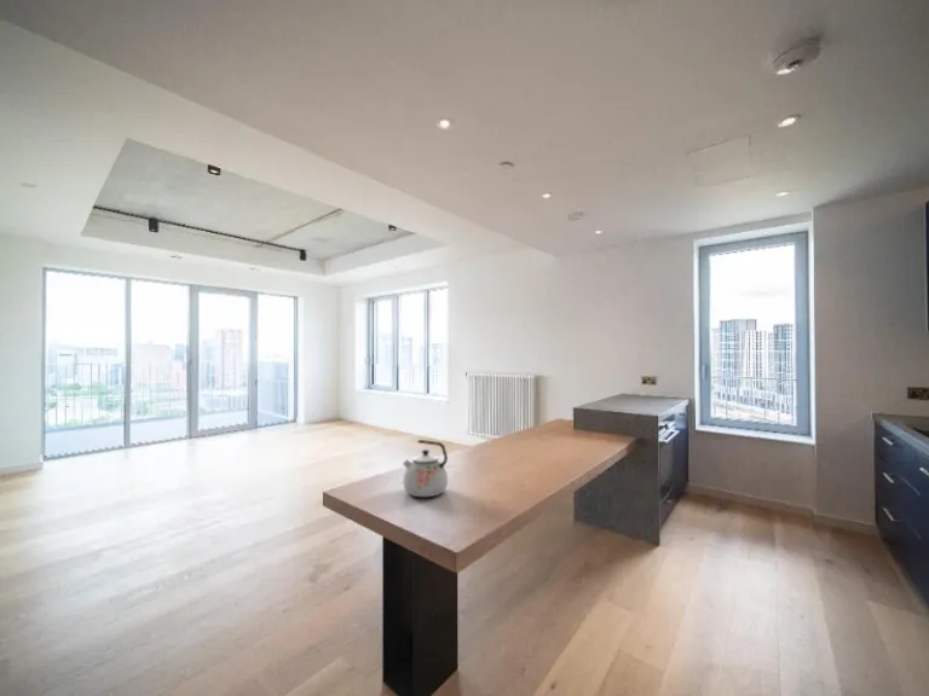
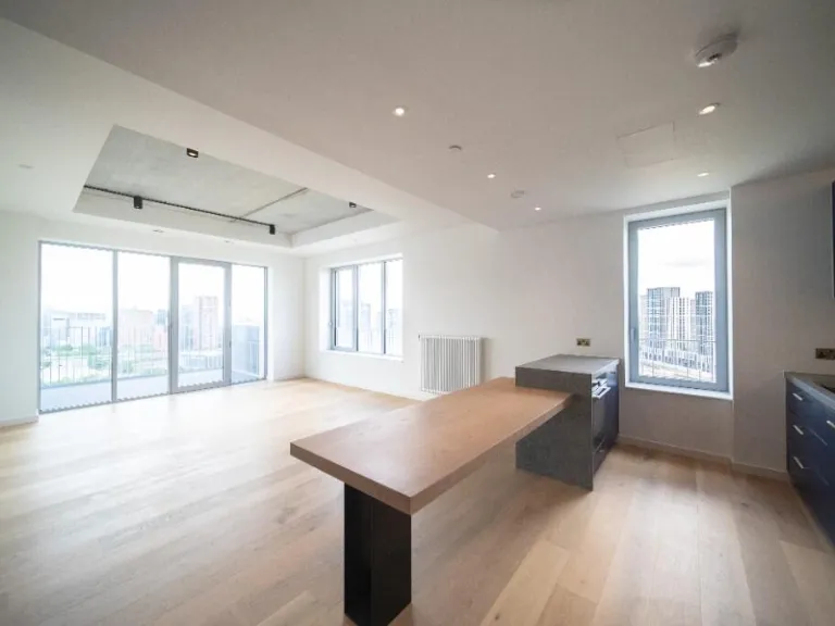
- kettle (425, 465)
